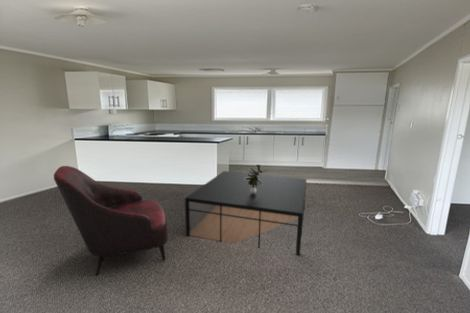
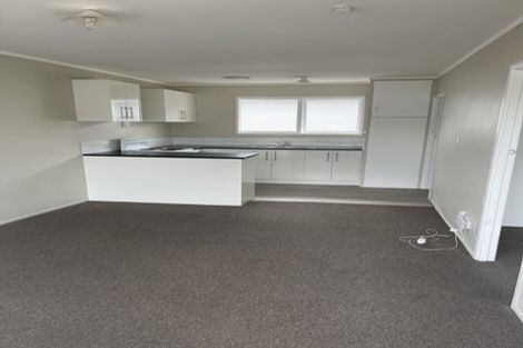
- potted plant (256, 178)
- coffee table (252, 203)
- armchair (116, 209)
